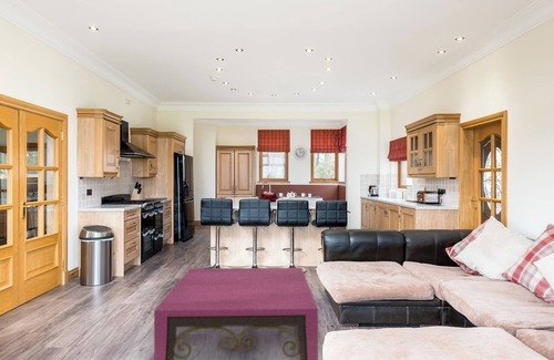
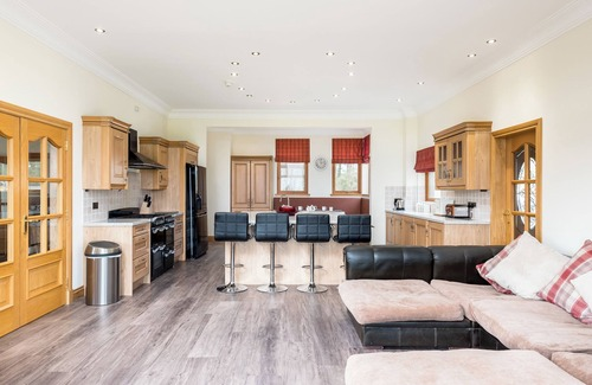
- coffee table (242, 312)
